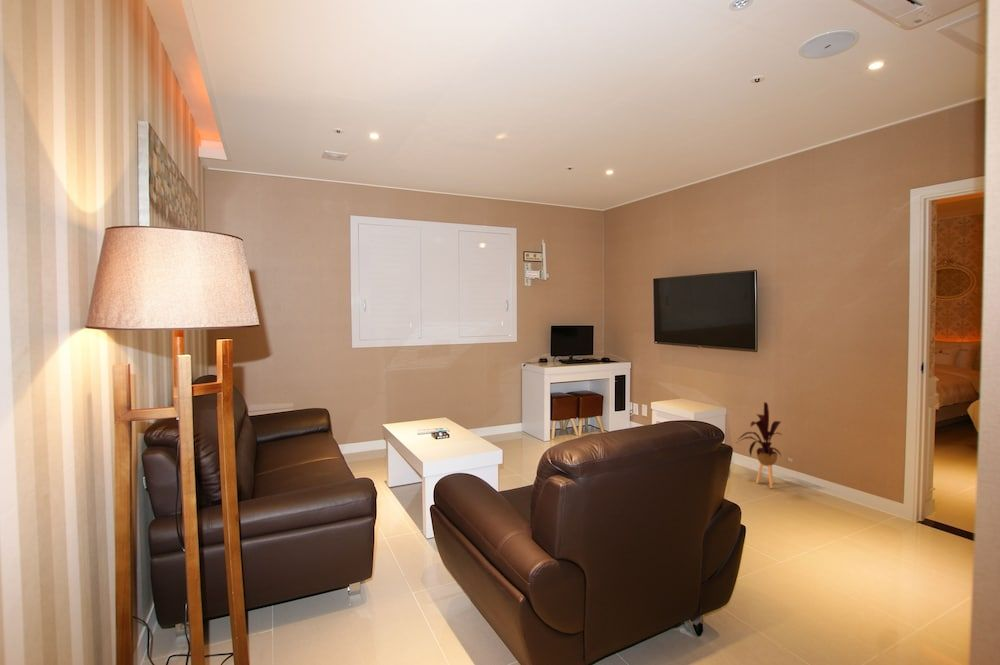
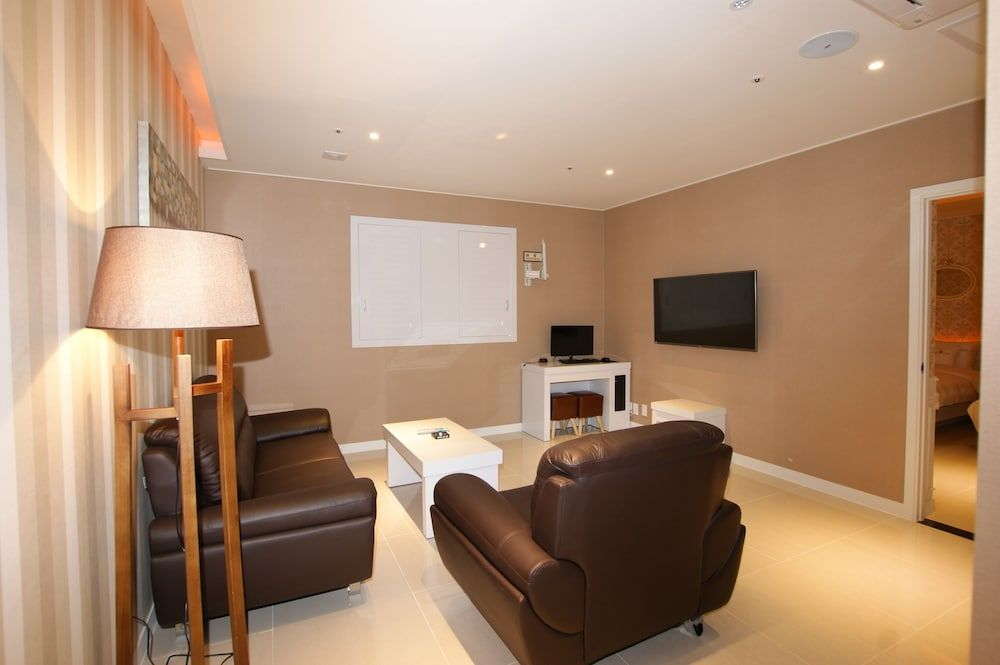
- house plant (761, 442)
